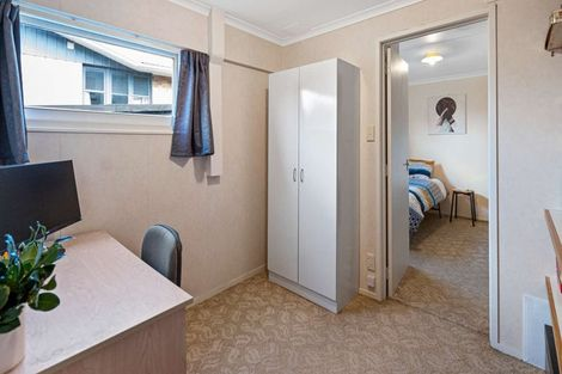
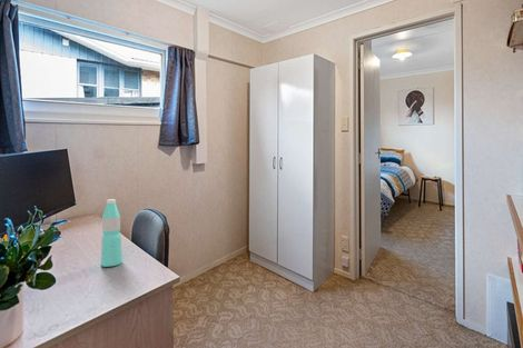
+ water bottle (111, 231)
